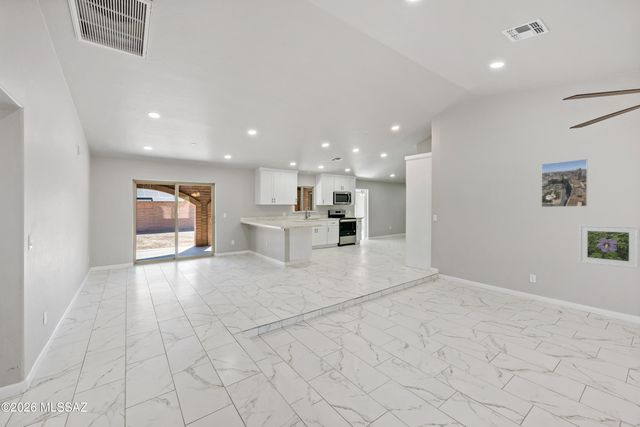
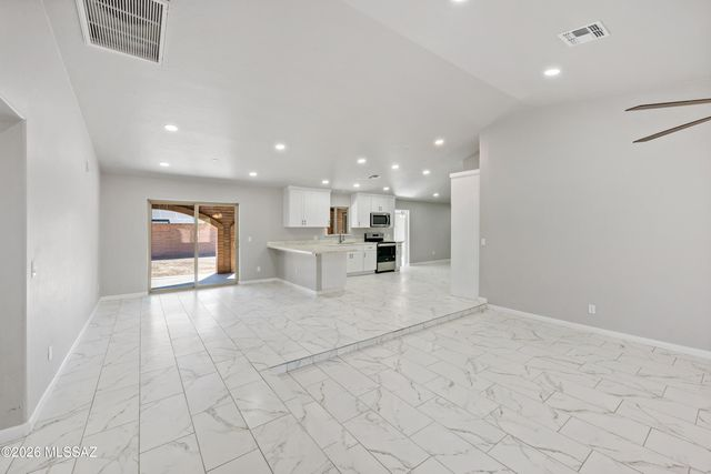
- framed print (563, 184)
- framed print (607, 245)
